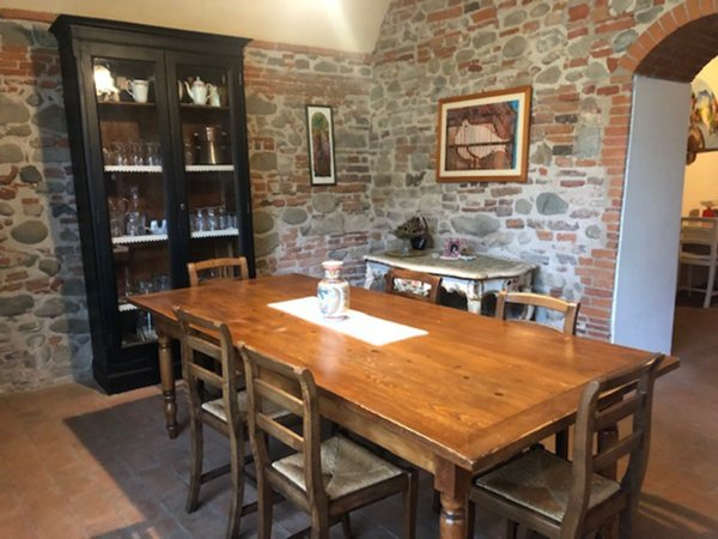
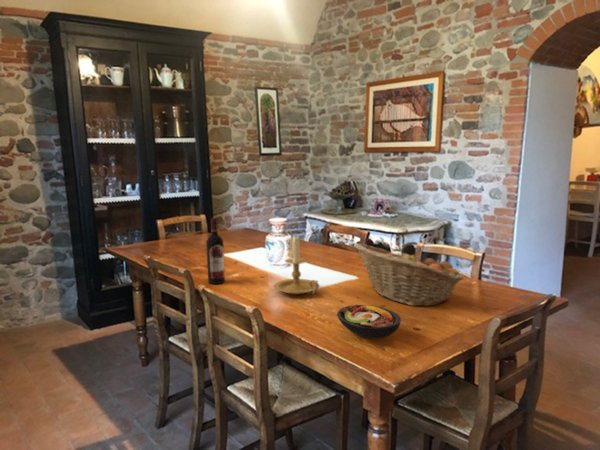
+ wine bottle (215, 250)
+ fruit basket (406, 269)
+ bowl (367, 322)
+ candle holder (296, 263)
